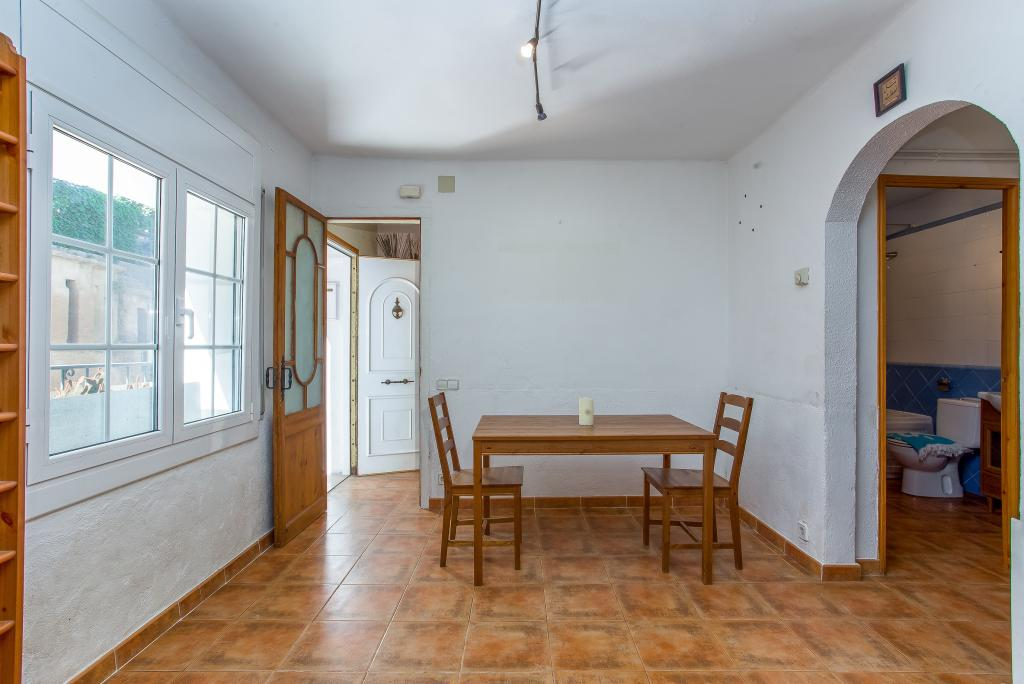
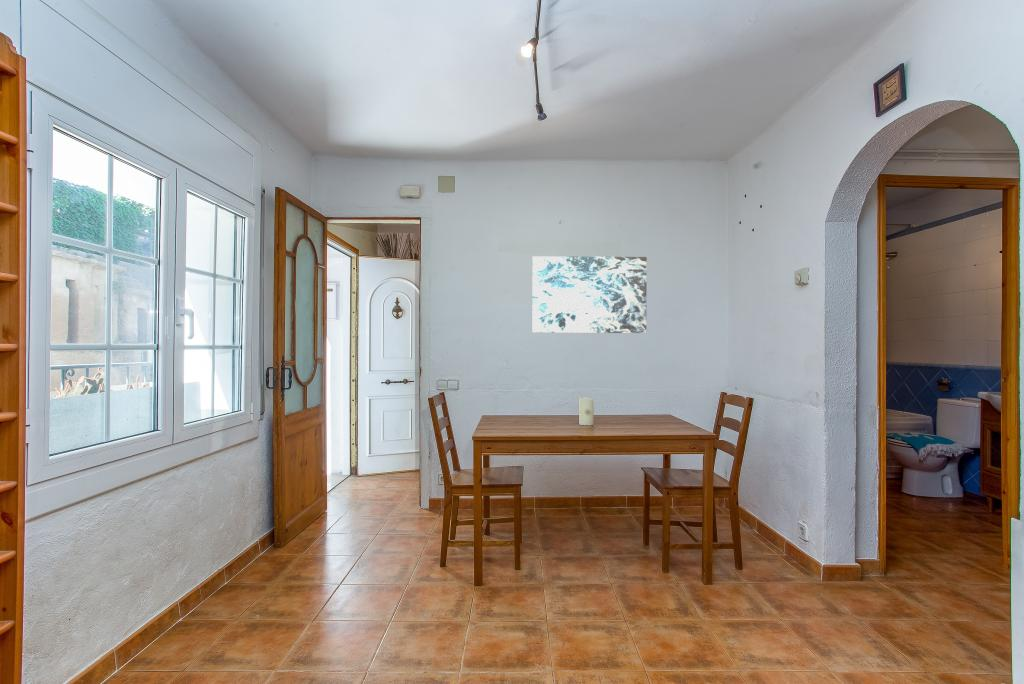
+ wall art (589, 294)
